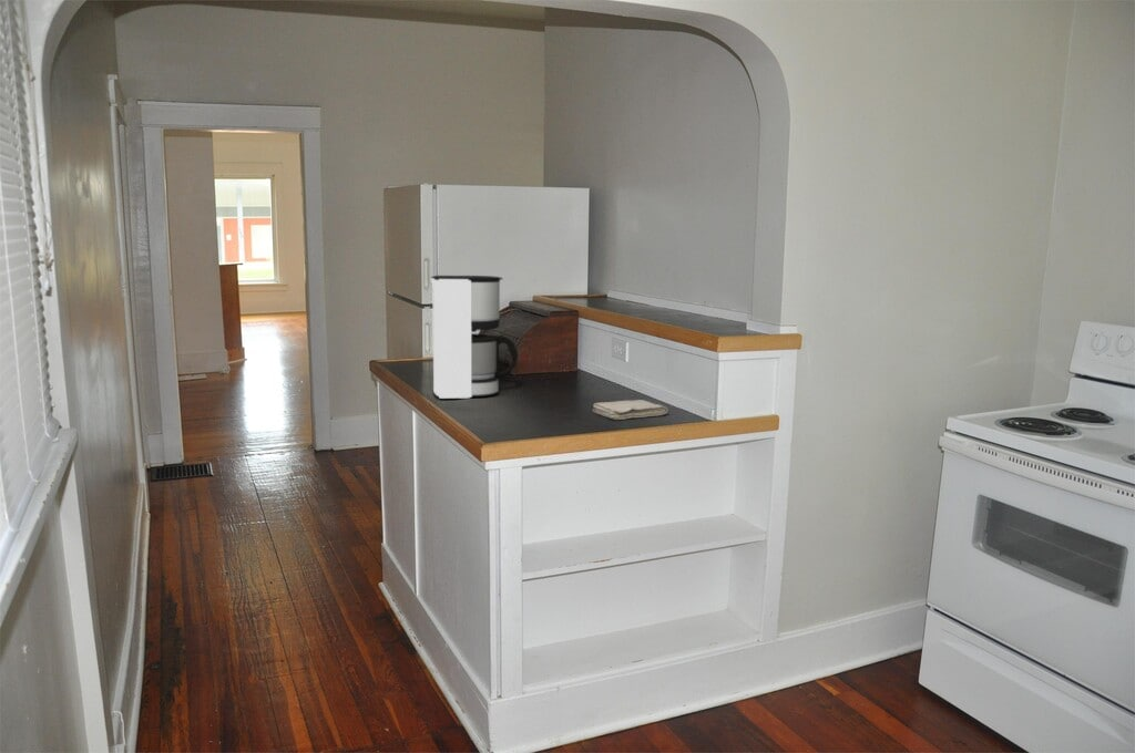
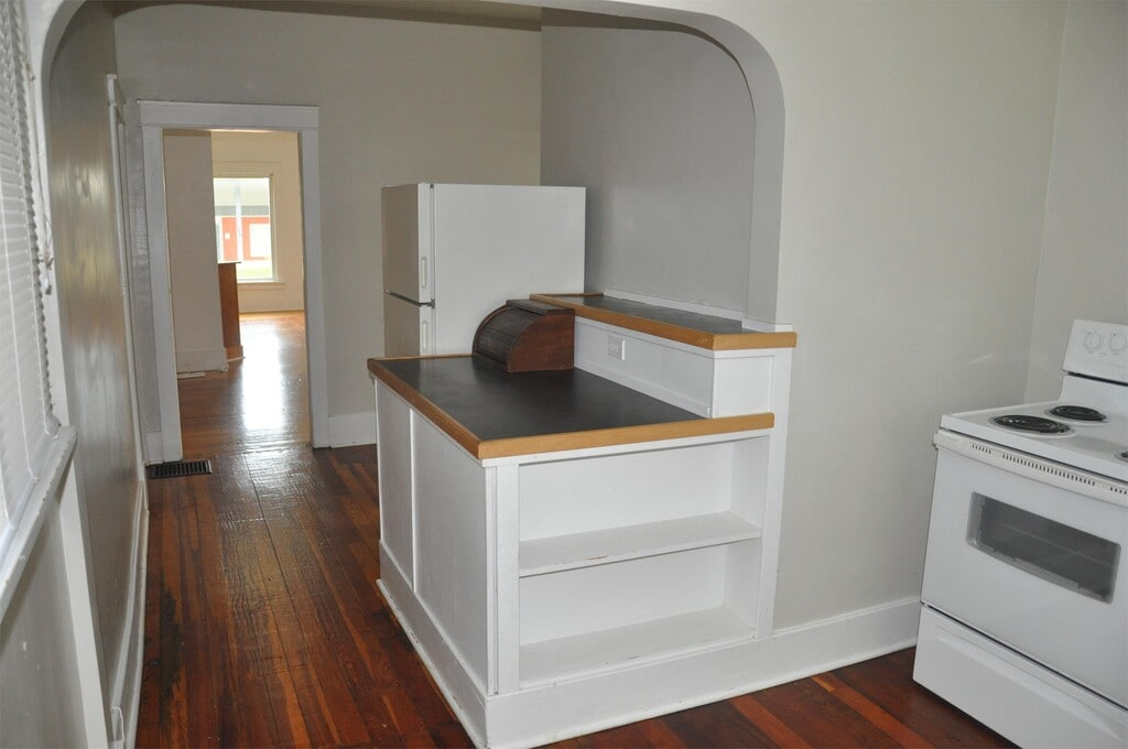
- coffee maker (474, 336)
- washcloth (628, 408)
